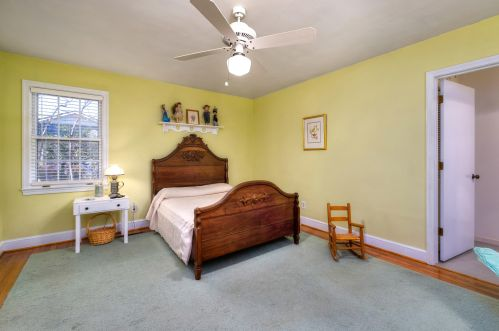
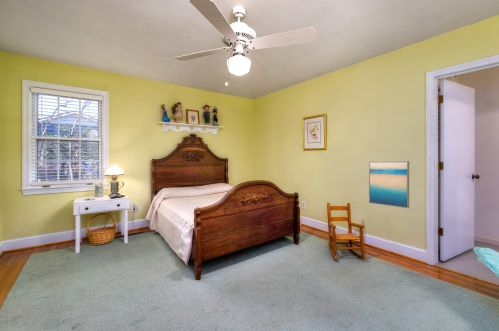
+ wall art (387, 183)
